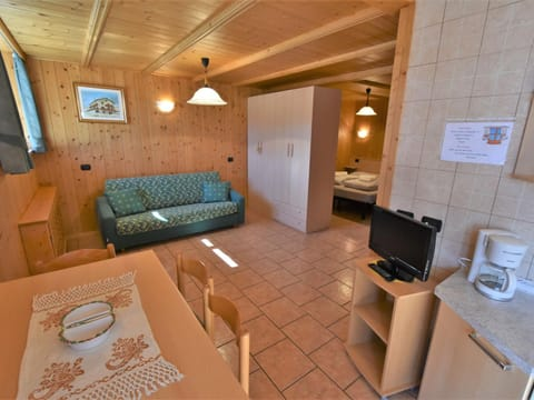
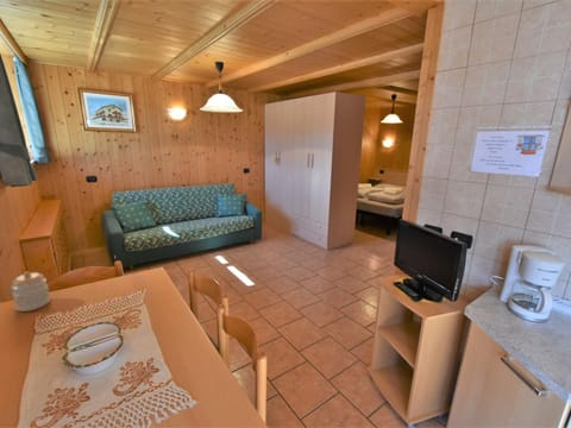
+ jar (30, 288)
